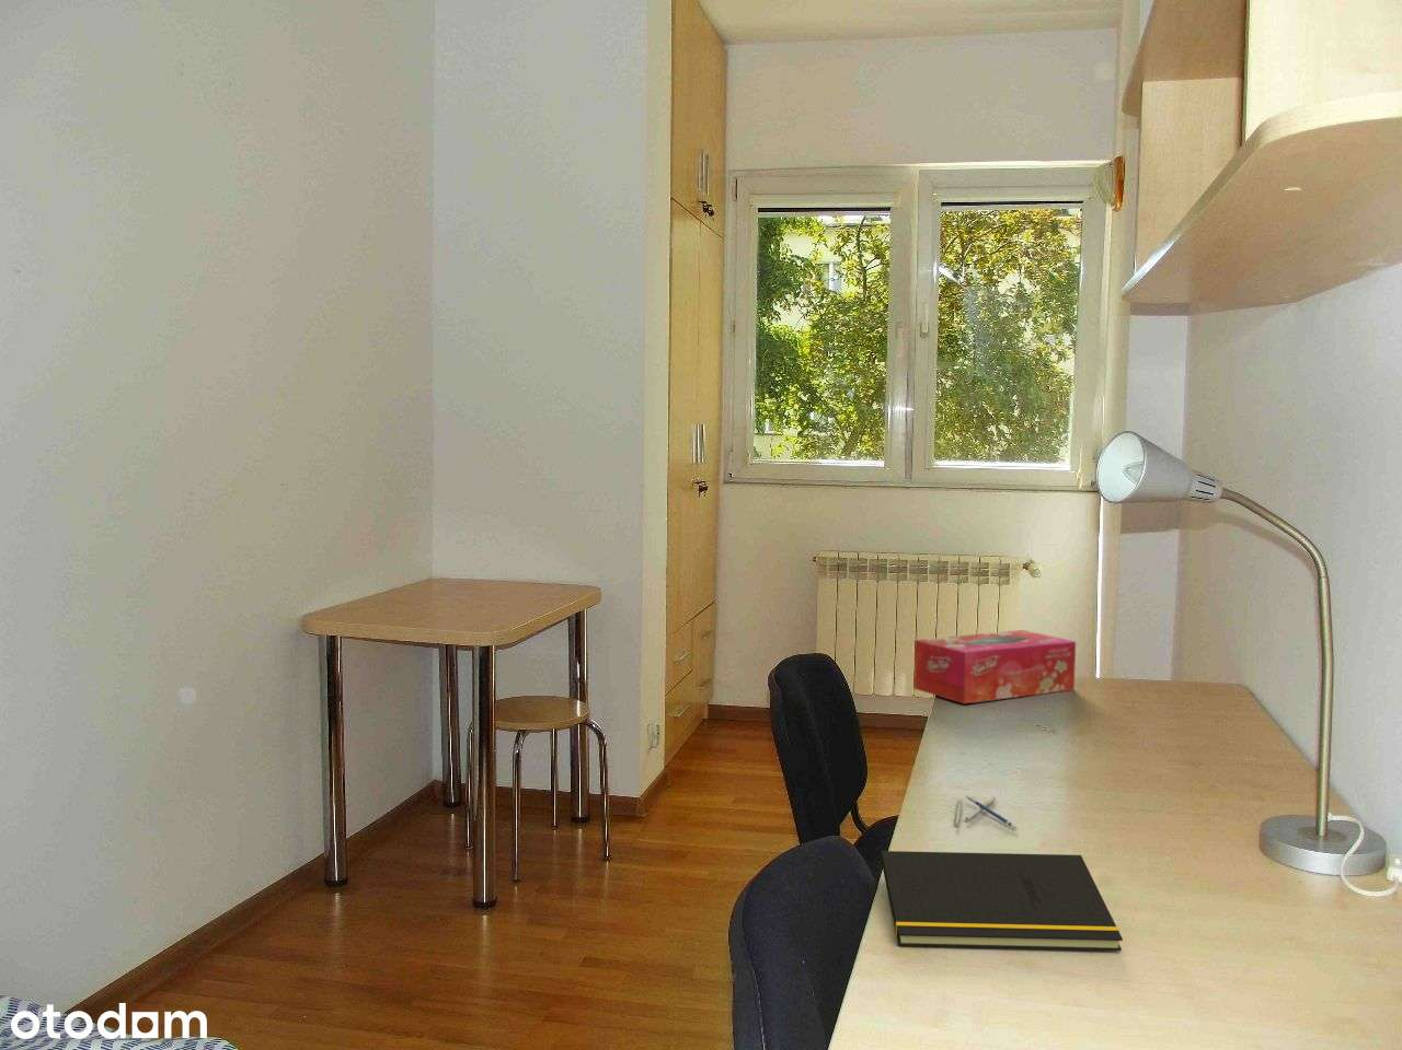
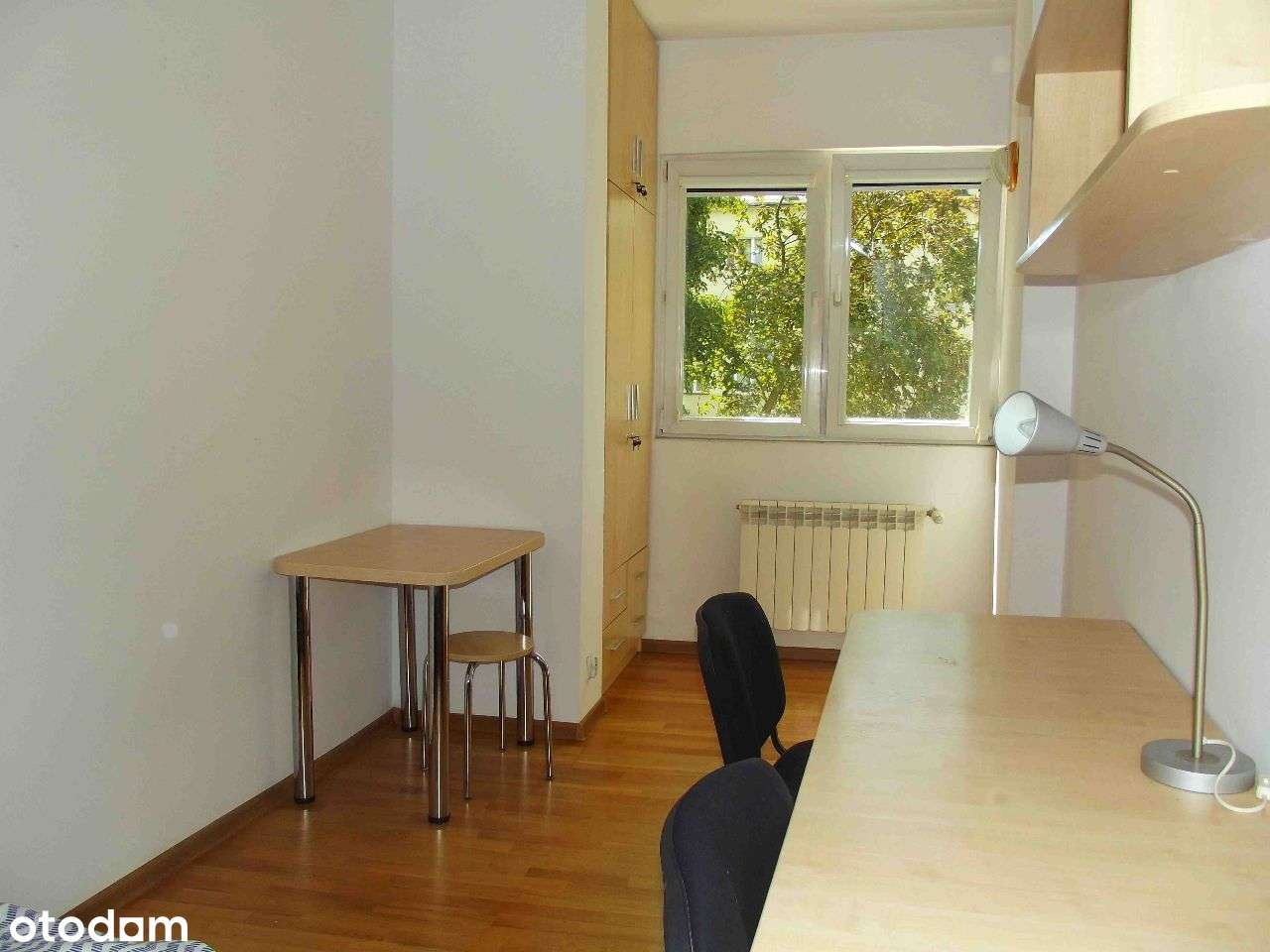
- pen (987, 810)
- tissue box (995, 665)
- notepad (995, 897)
